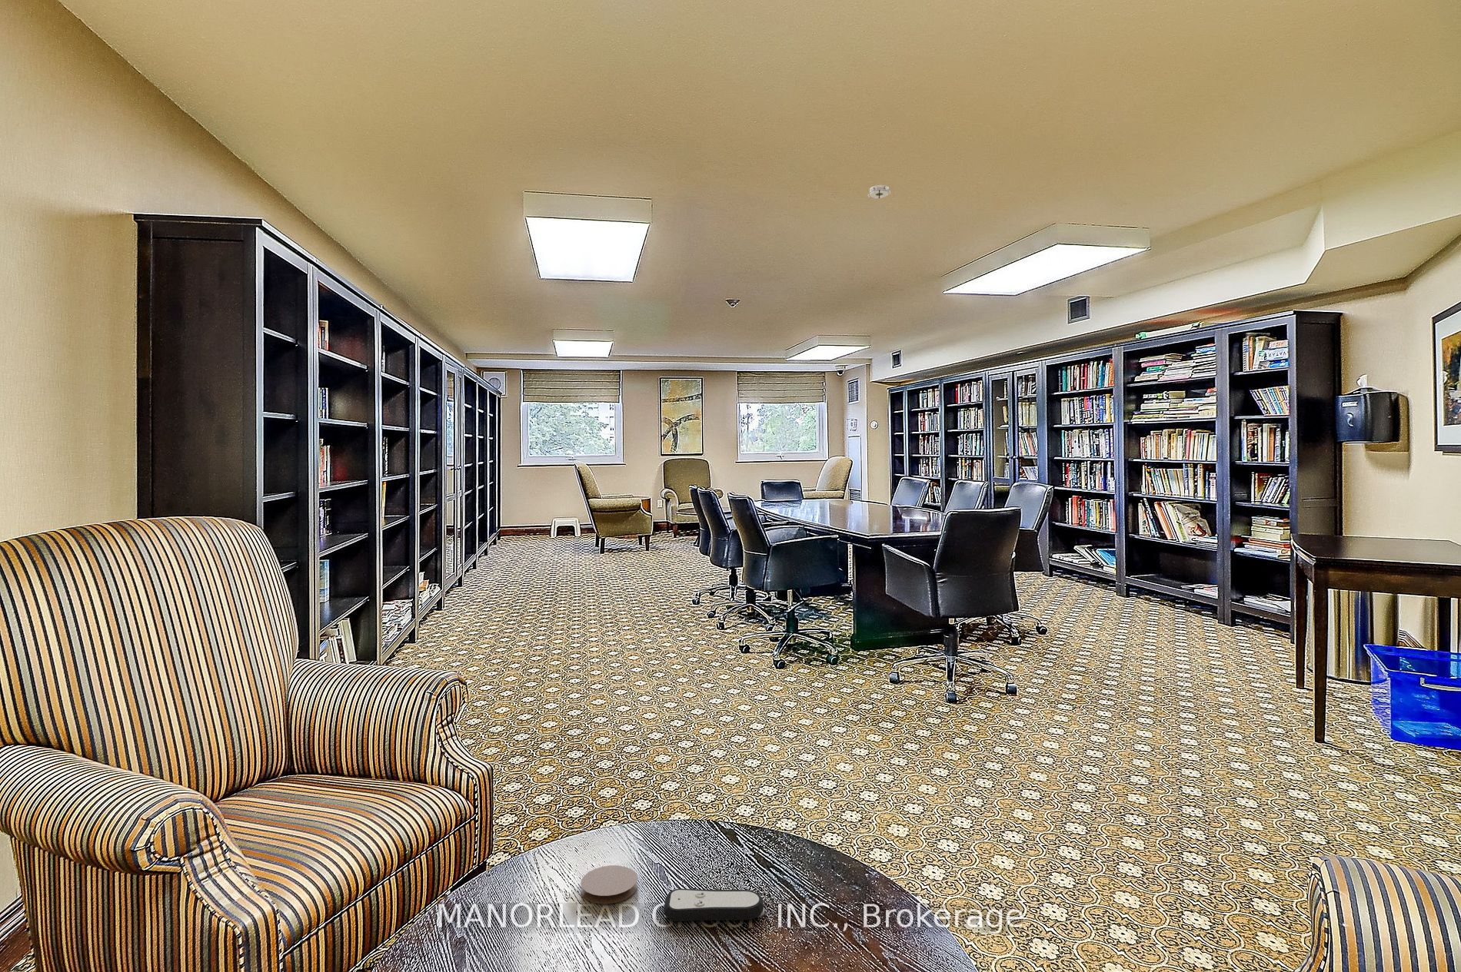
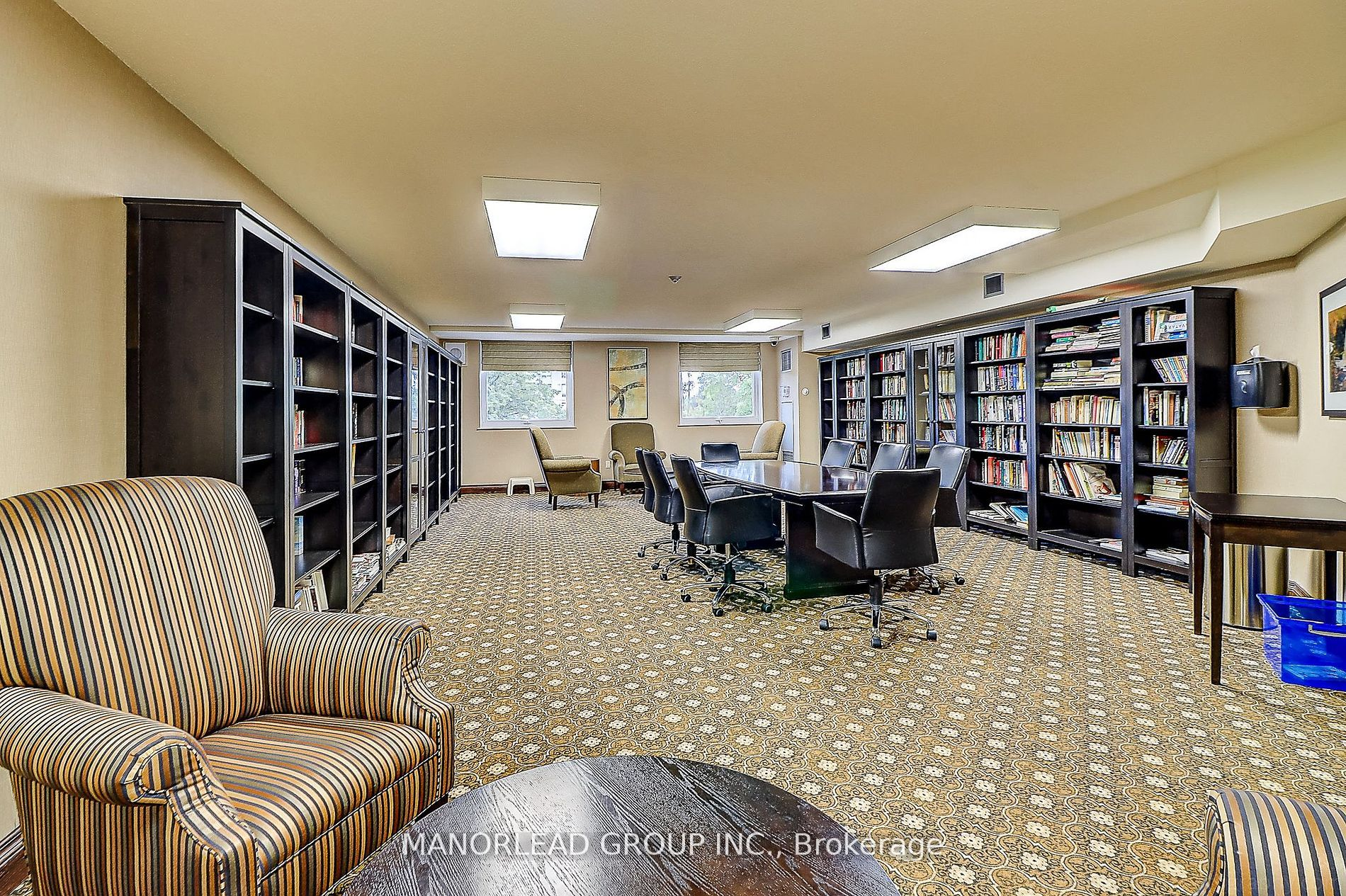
- coaster (609, 884)
- remote control (713, 904)
- smoke detector (878, 191)
